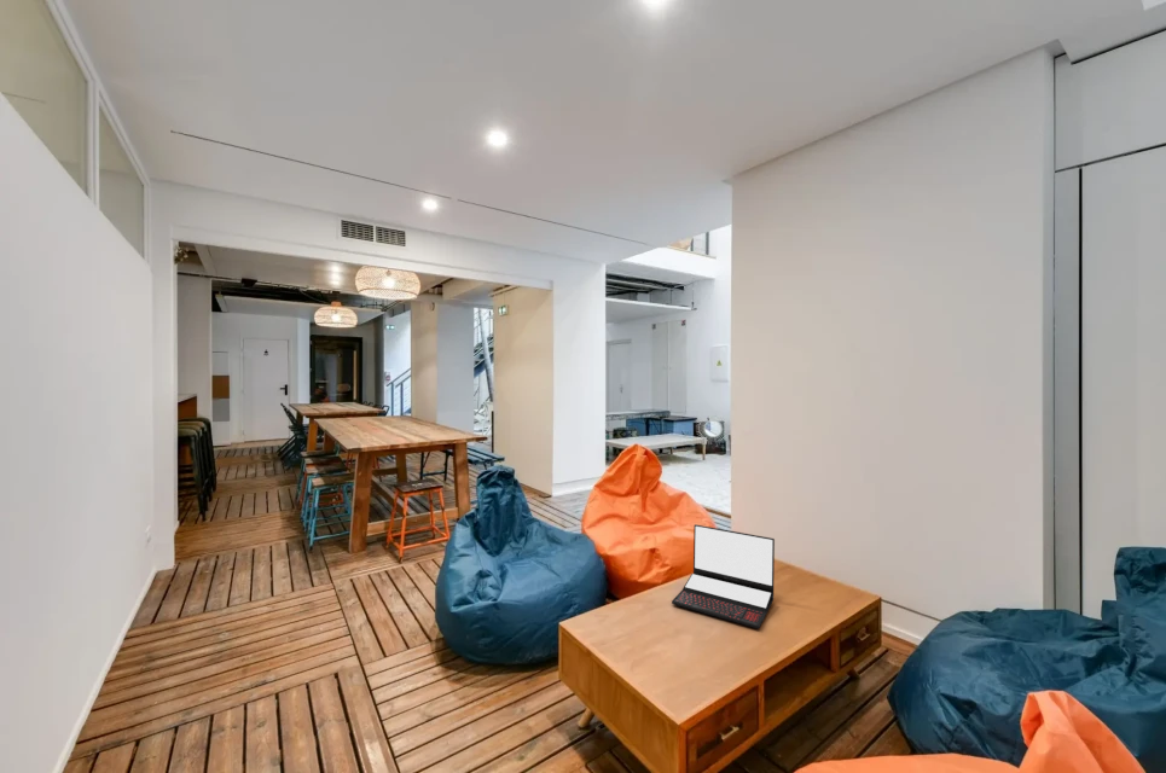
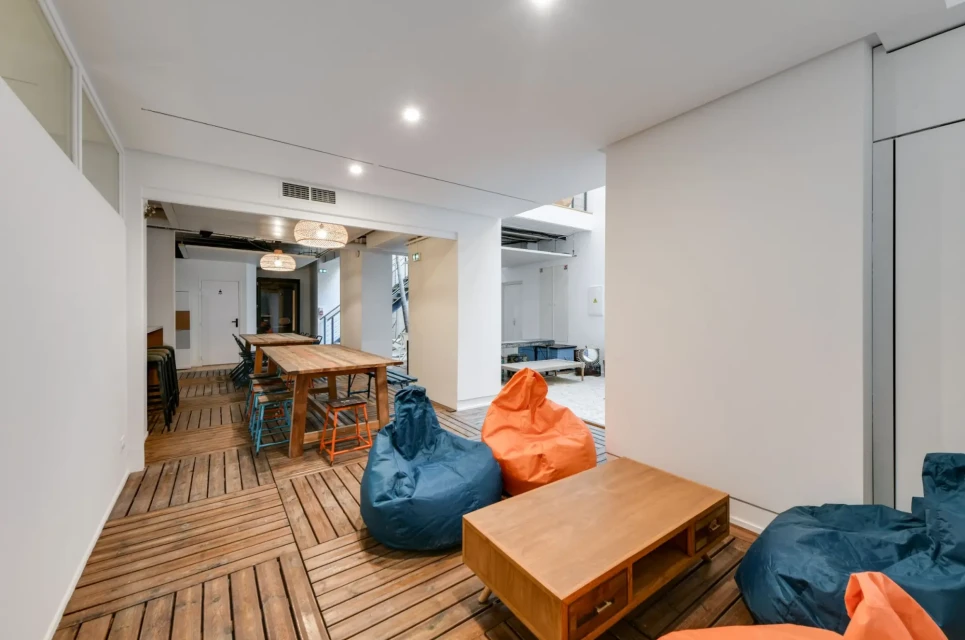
- laptop (723, 571)
